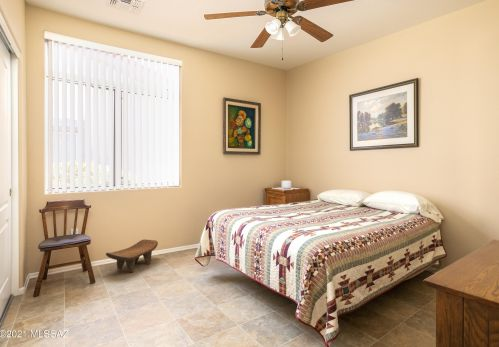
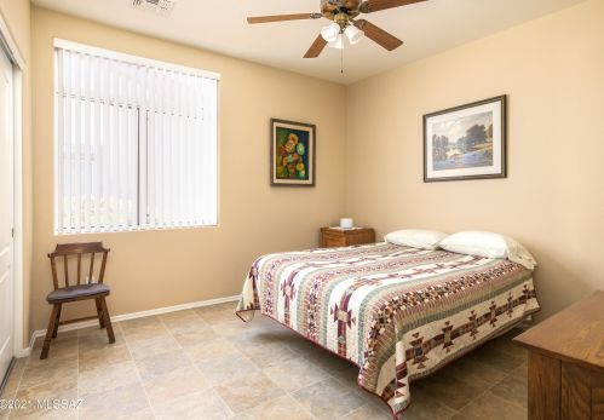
- bench (133, 256)
